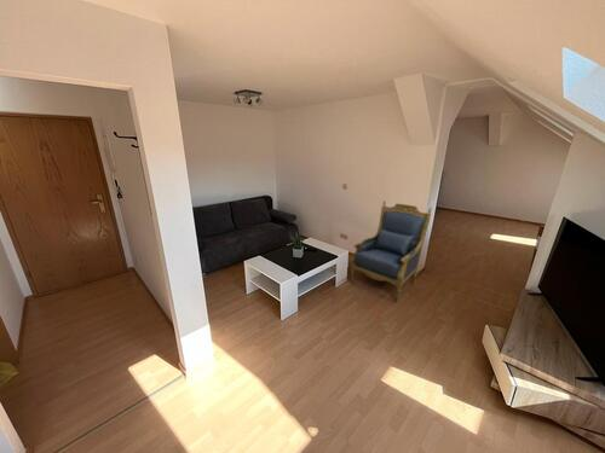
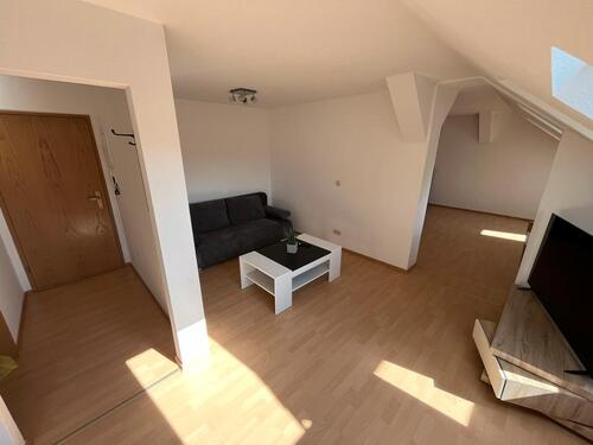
- armchair (388, 246)
